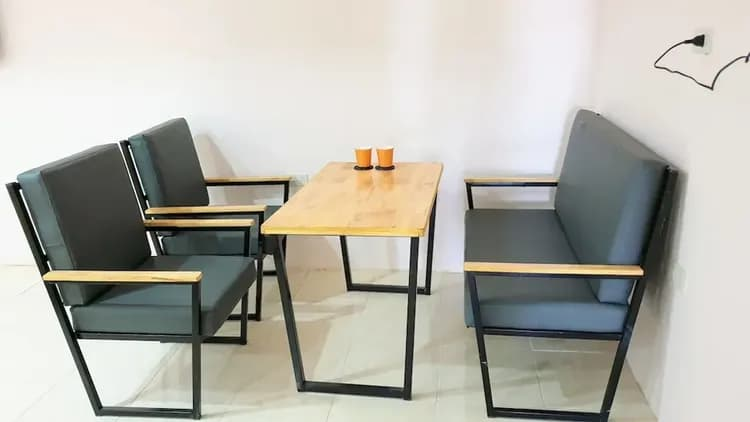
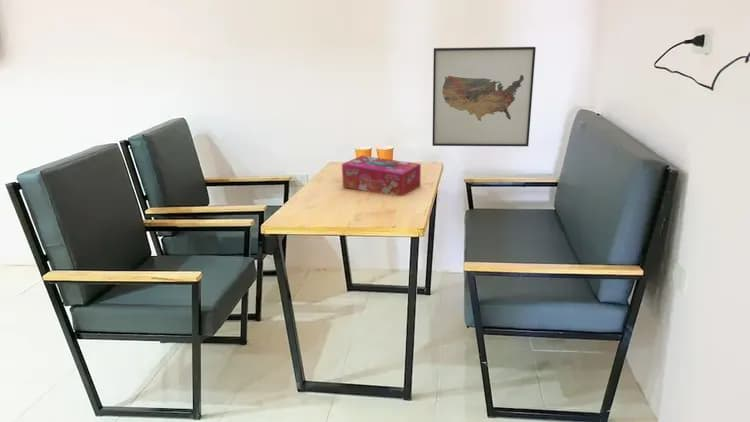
+ tissue box (381, 175)
+ wall art (481, 97)
